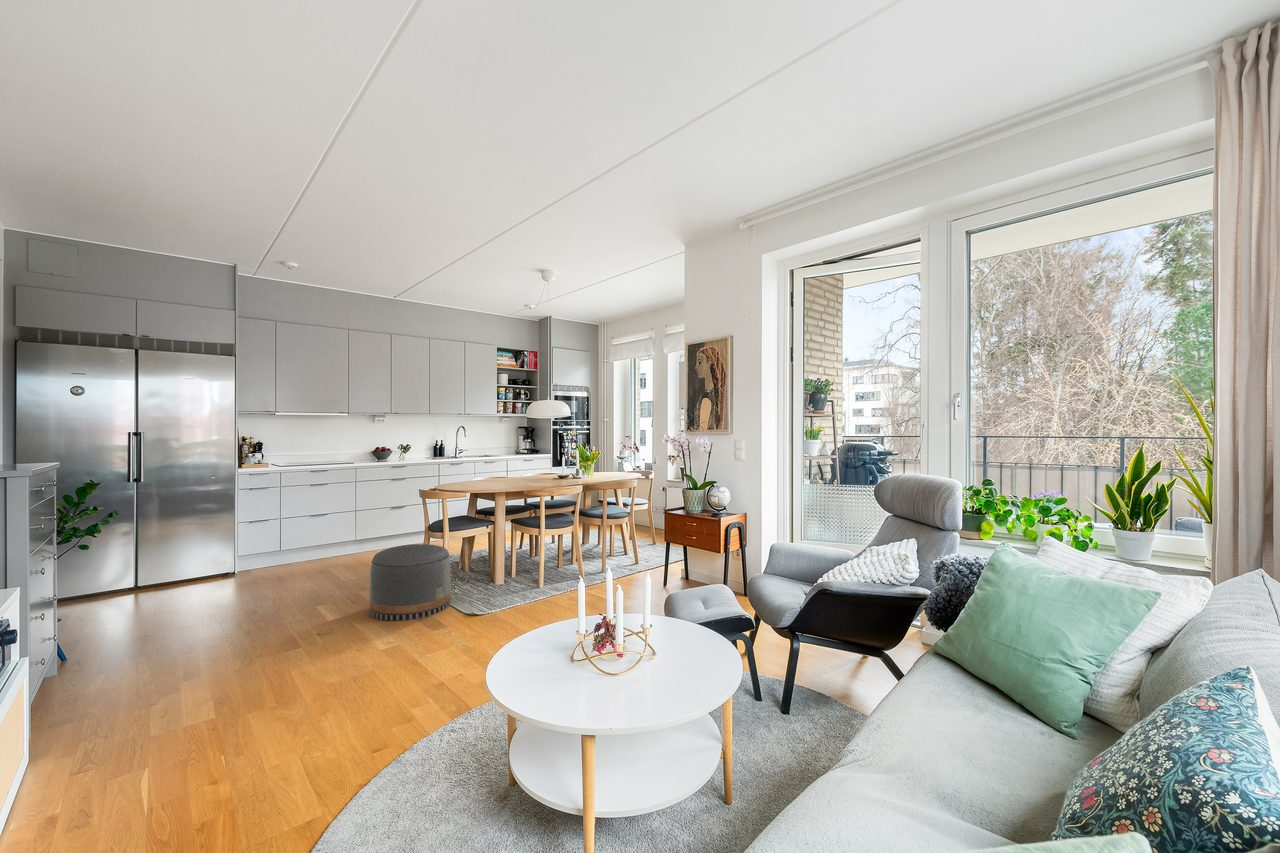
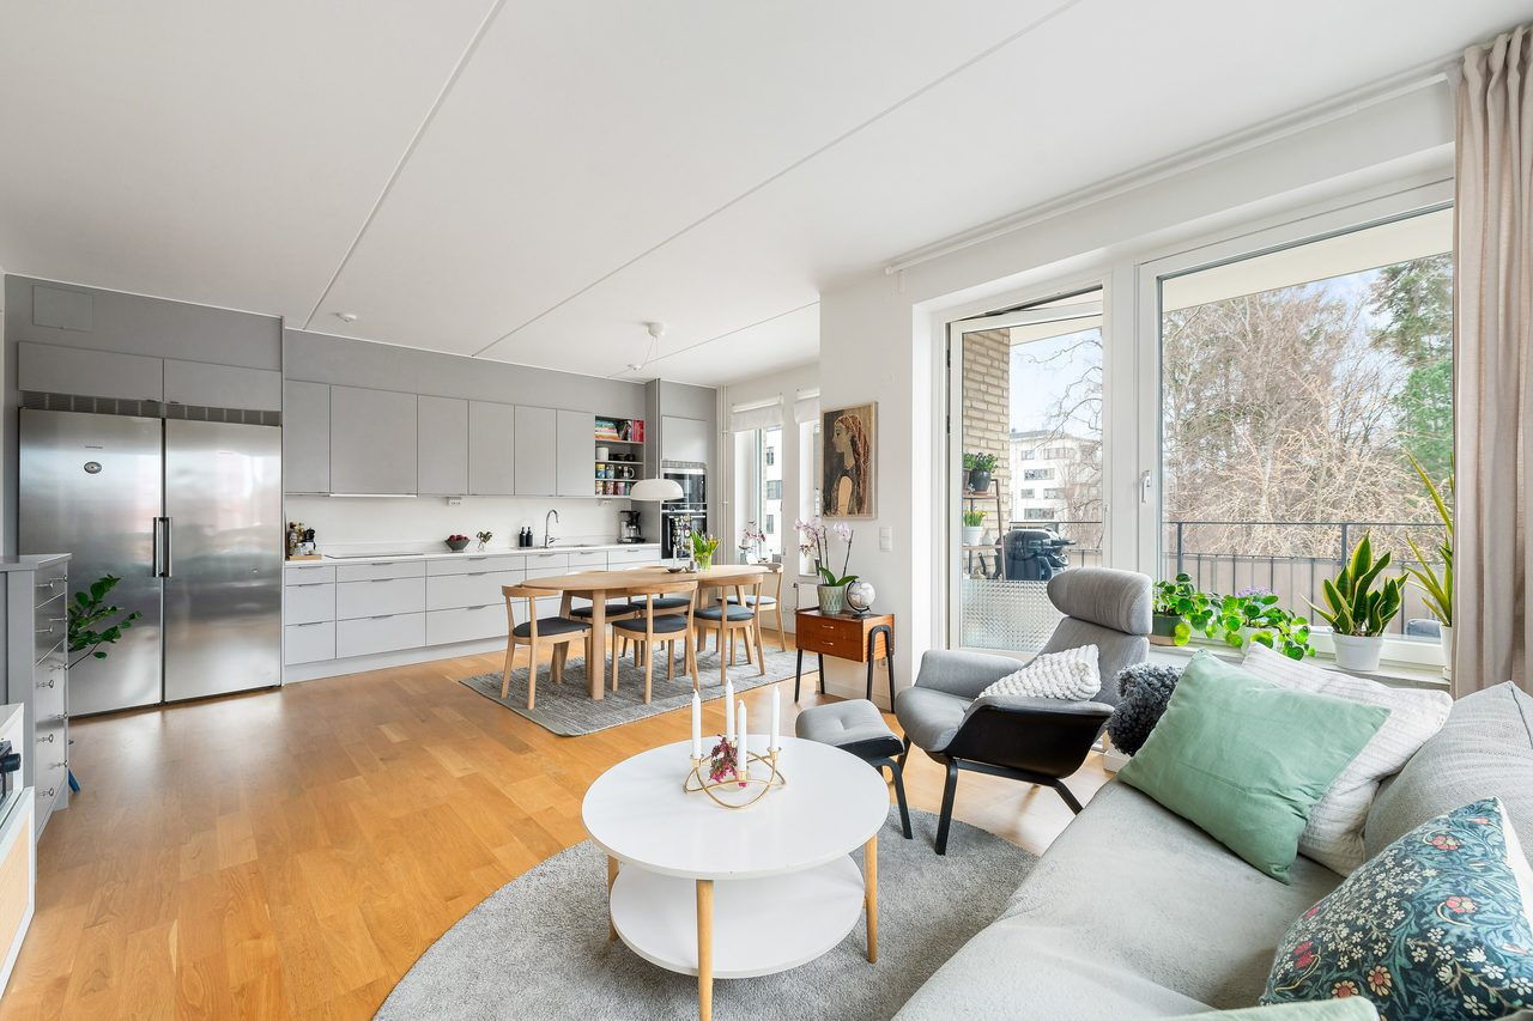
- pouf (411, 576)
